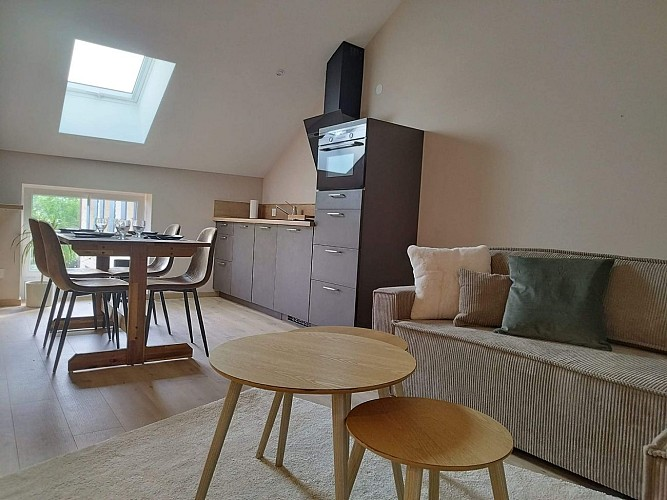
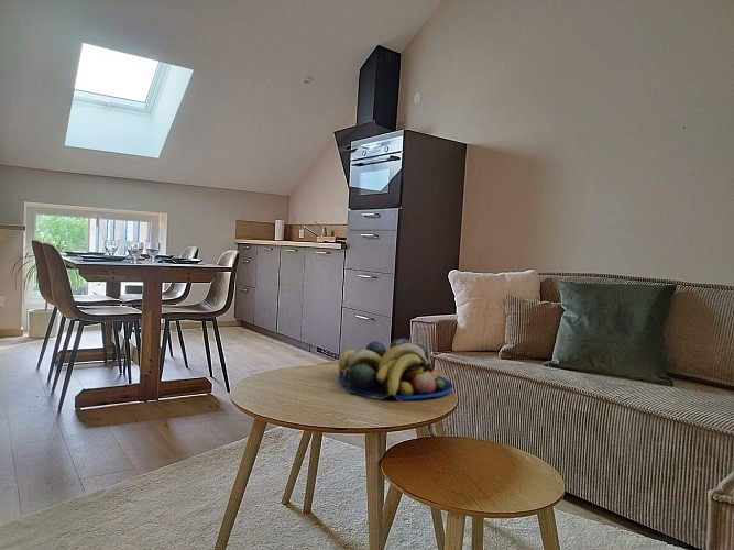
+ fruit bowl (396, 363)
